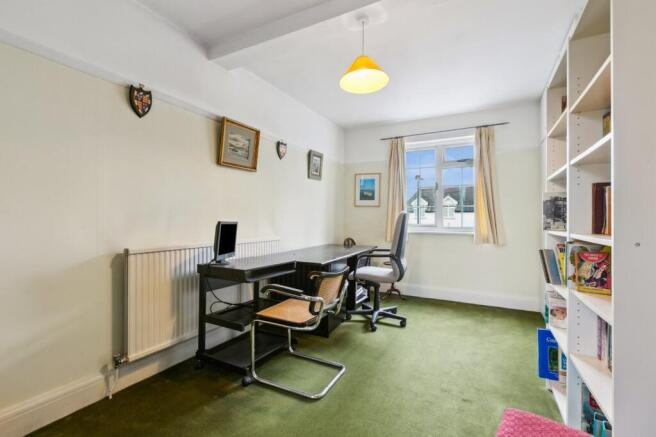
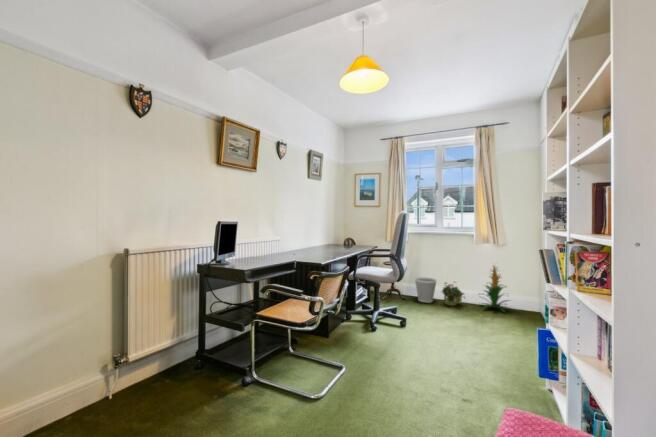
+ potted plant (453, 293)
+ wastebasket (425, 289)
+ indoor plant (495, 285)
